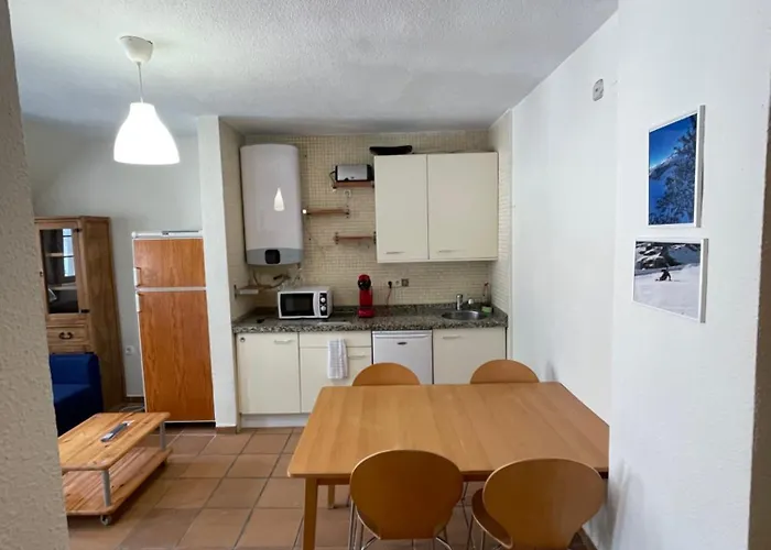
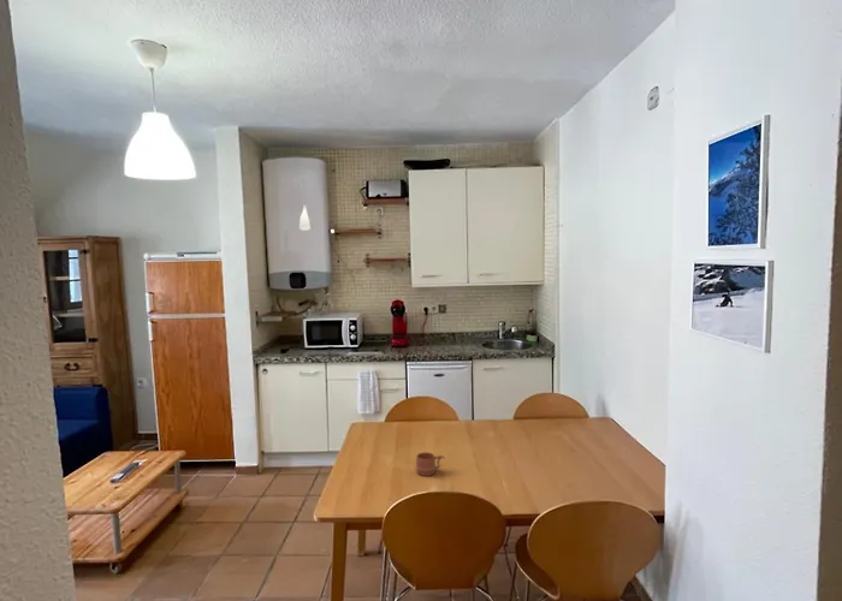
+ mug (431, 463)
